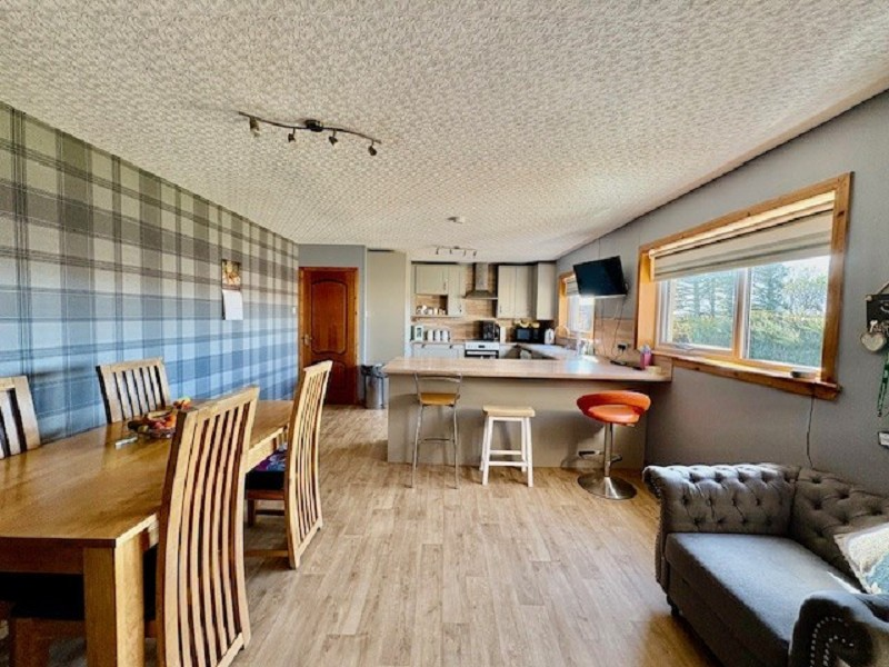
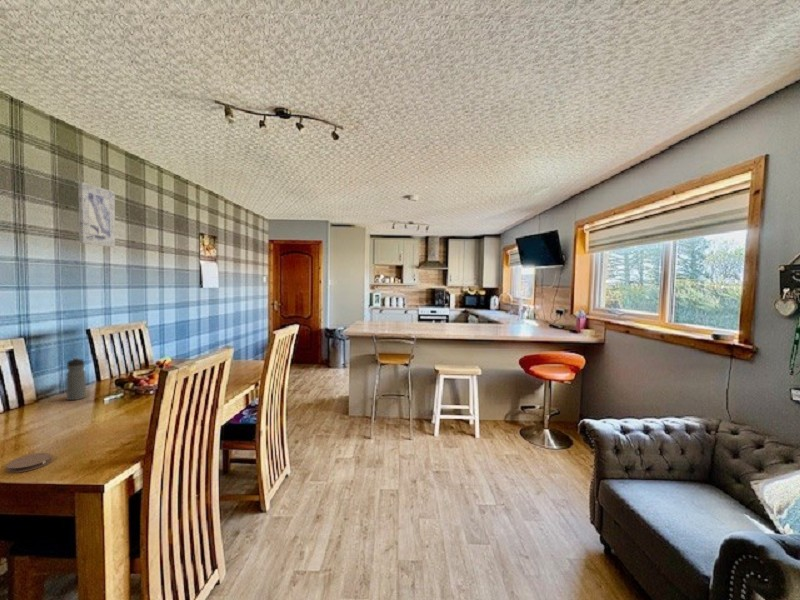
+ water bottle (76, 377)
+ coaster (29, 462)
+ wall art (97, 216)
